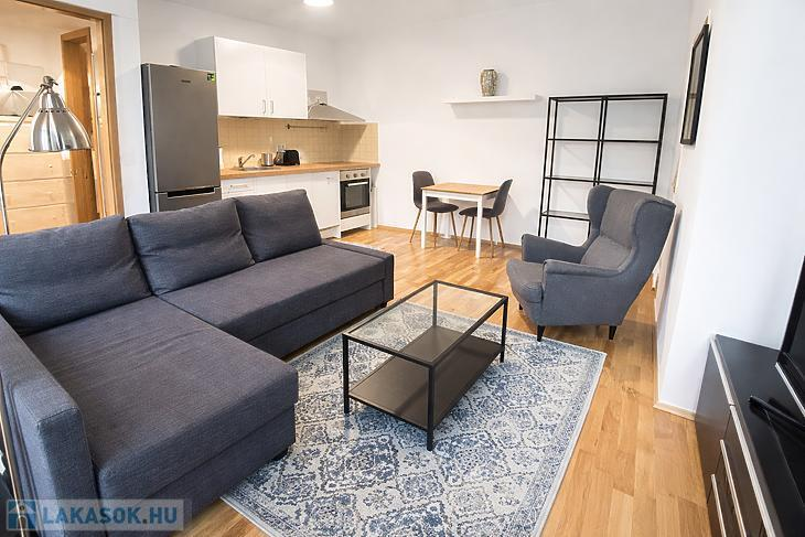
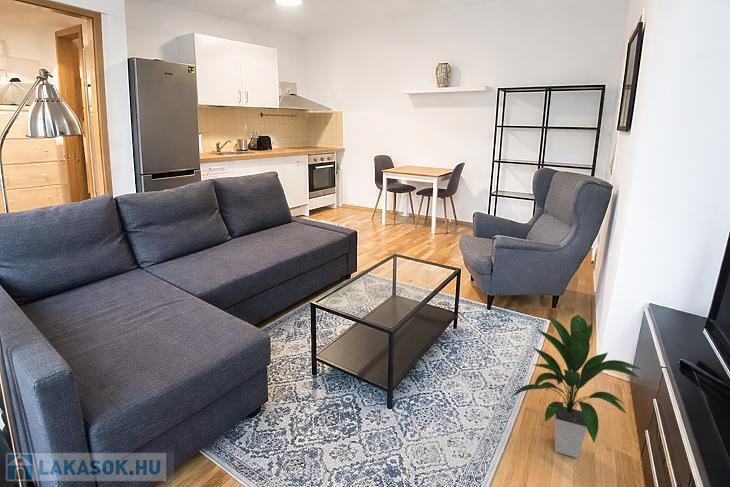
+ indoor plant (570, 382)
